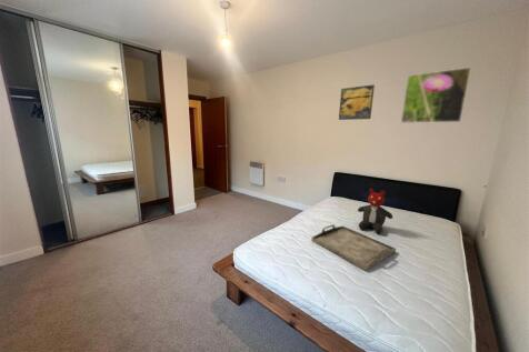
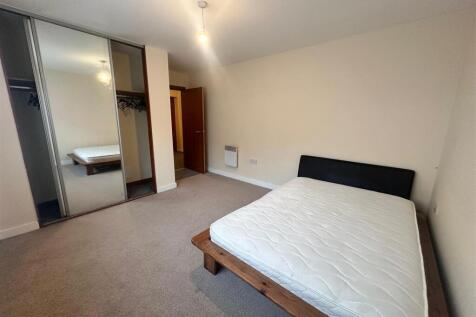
- serving tray (351, 241)
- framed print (432, 98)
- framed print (355, 103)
- teddy bear (373, 209)
